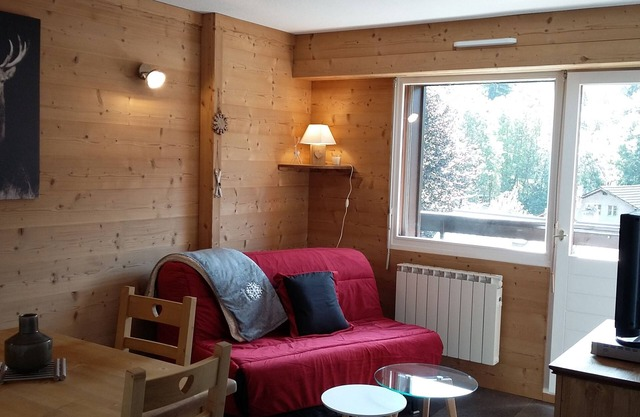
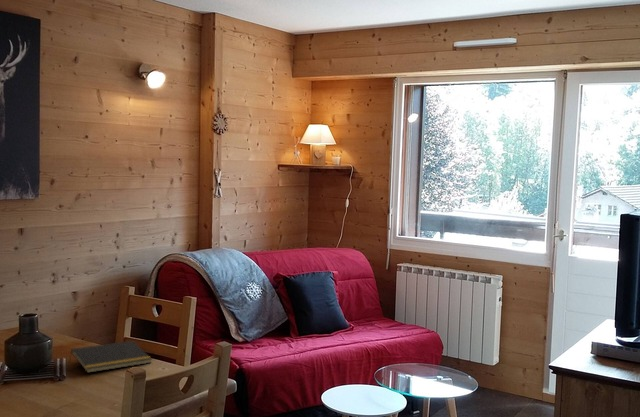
+ notepad (111, 355)
